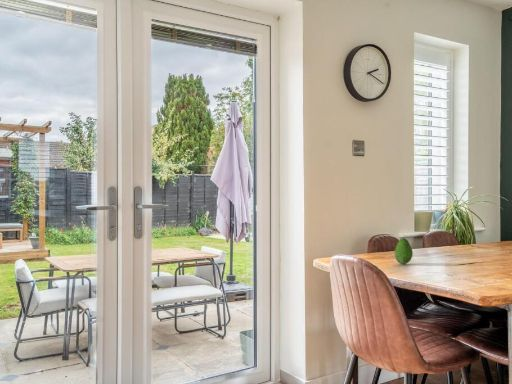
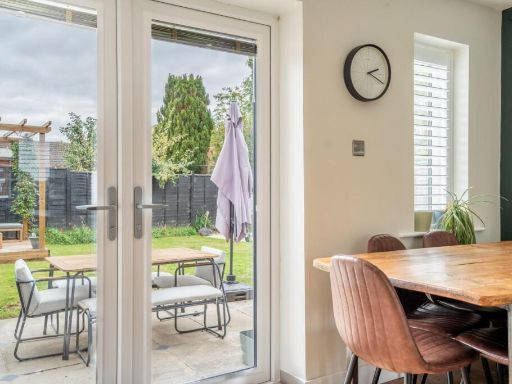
- fruit (403, 250)
